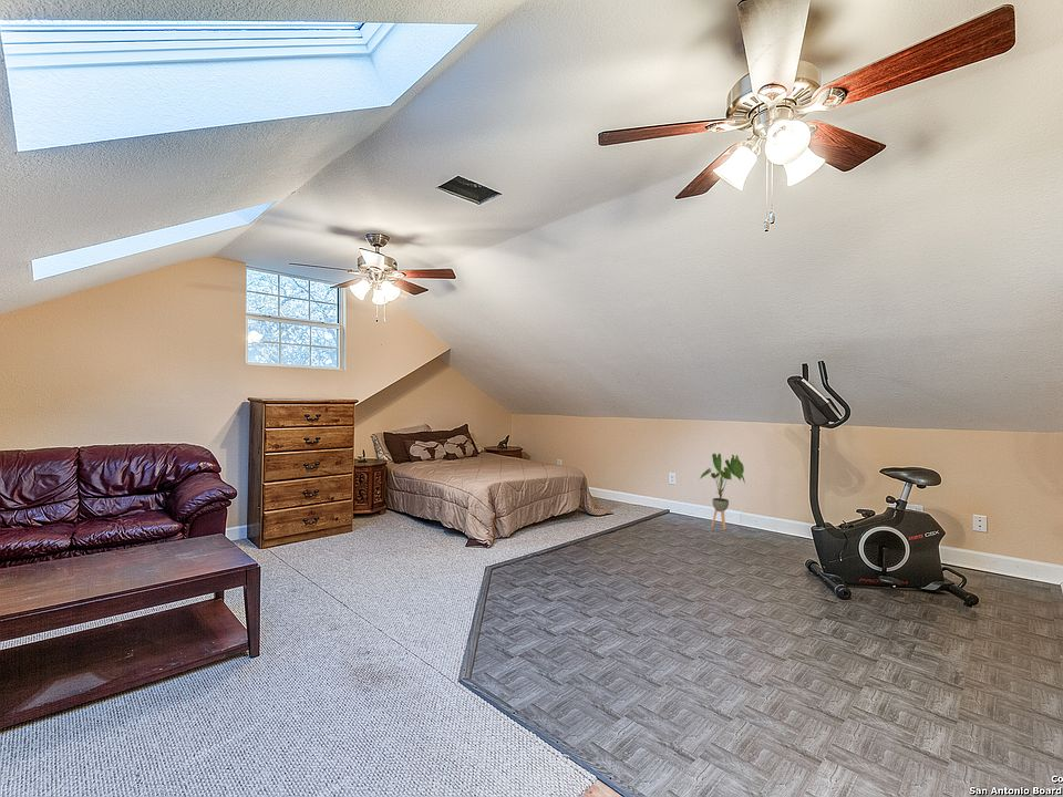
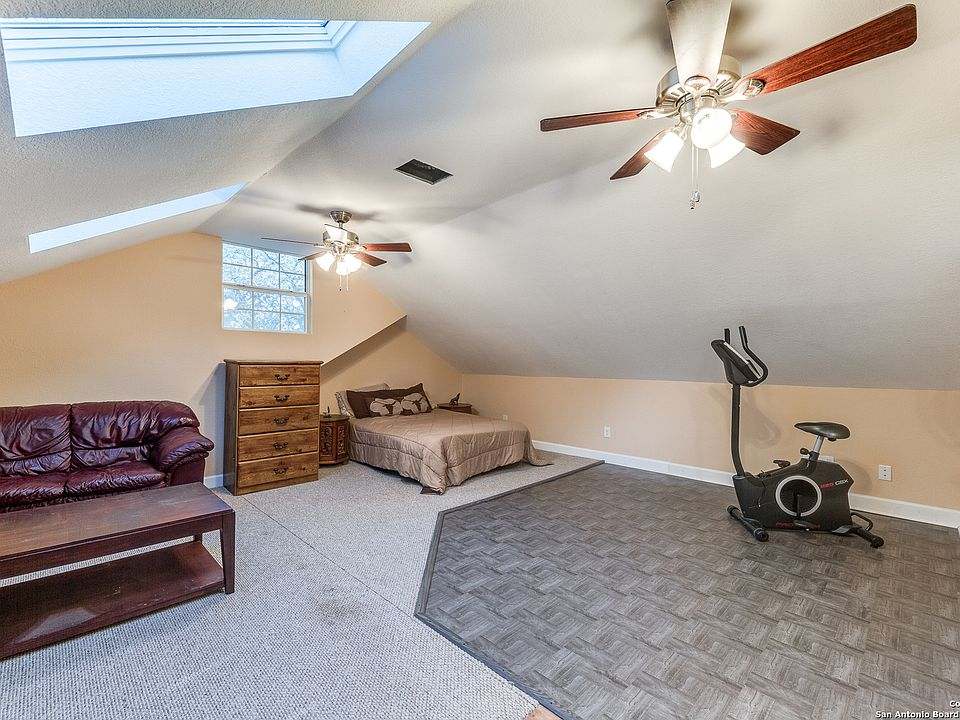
- house plant (723, 488)
